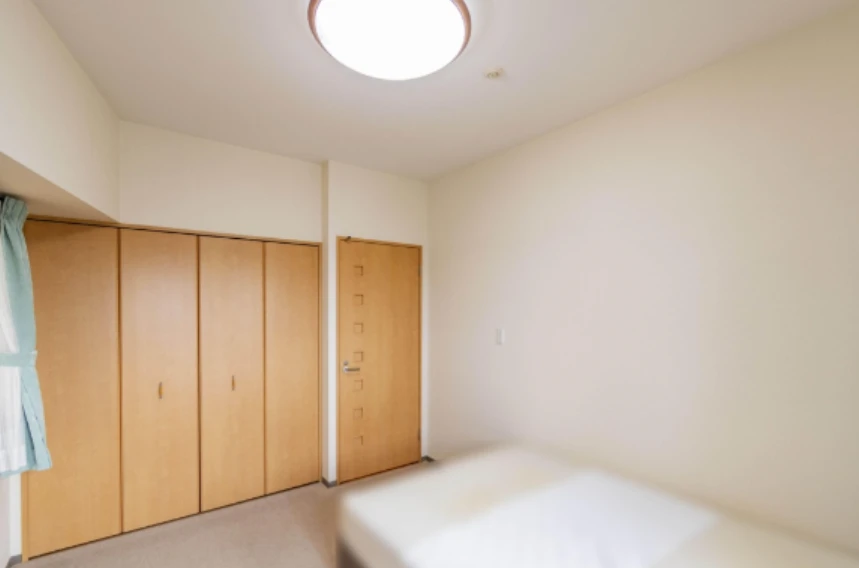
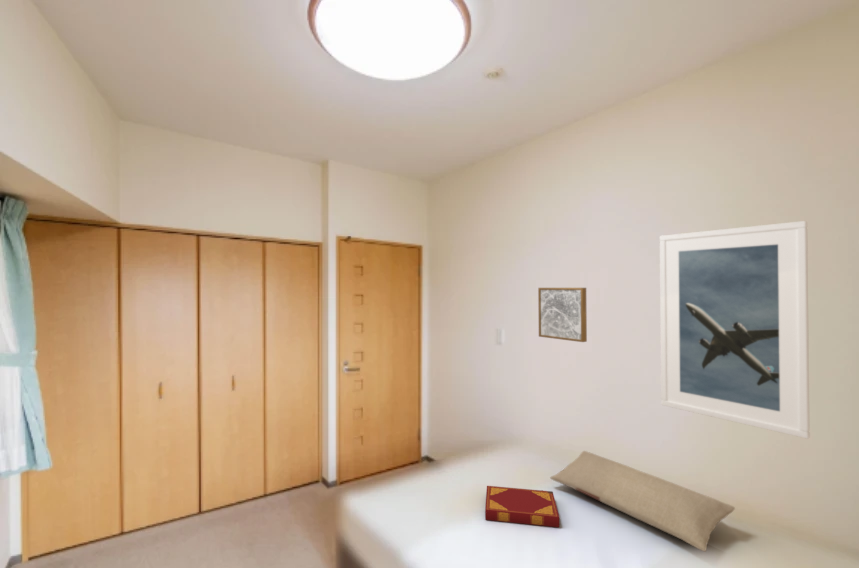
+ hardback book (520, 505)
+ pillow (632, 491)
+ wall art (561, 313)
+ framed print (725, 324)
